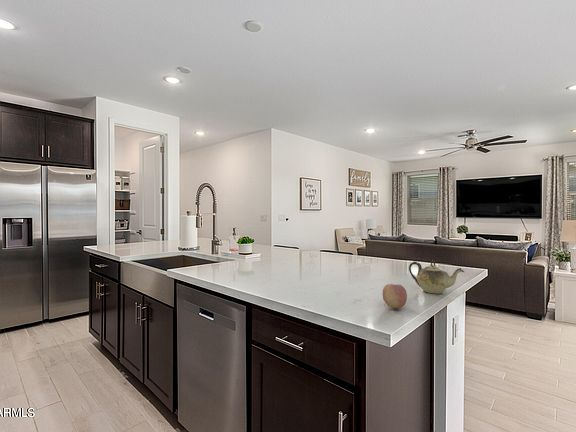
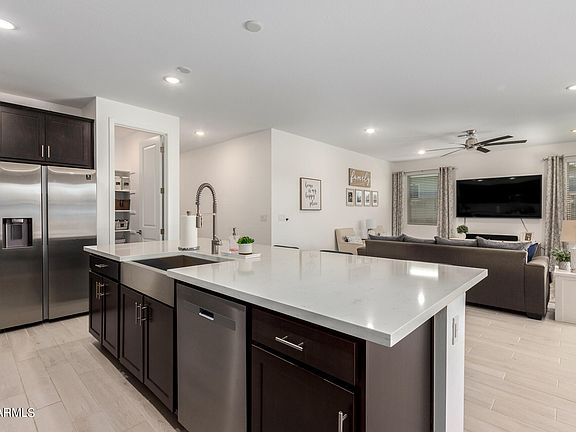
- teapot (435, 276)
- fruit (394, 295)
